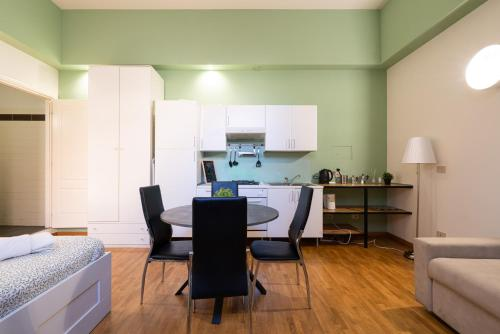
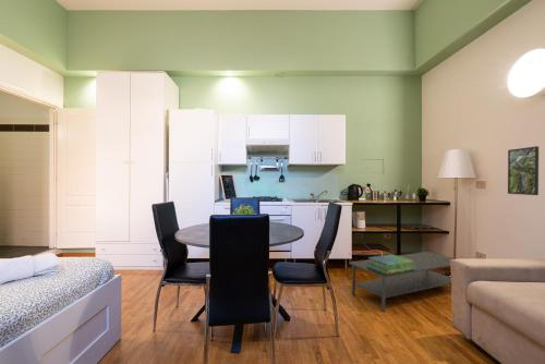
+ coffee table (408, 277)
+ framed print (522, 171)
+ stack of books (390, 263)
